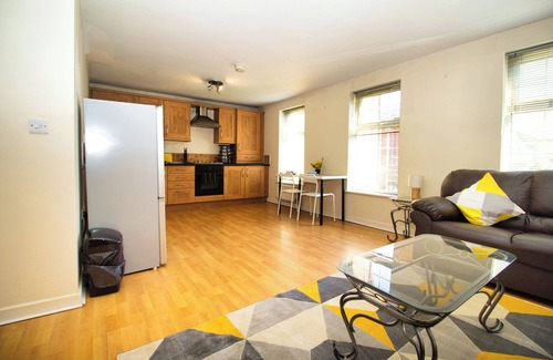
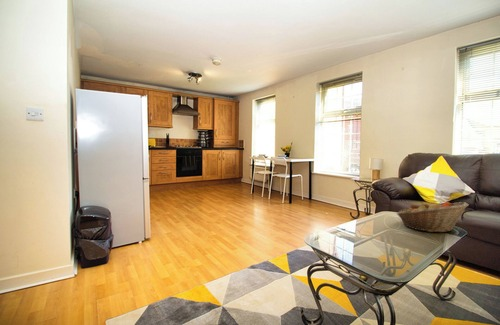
+ fruit basket (431, 213)
